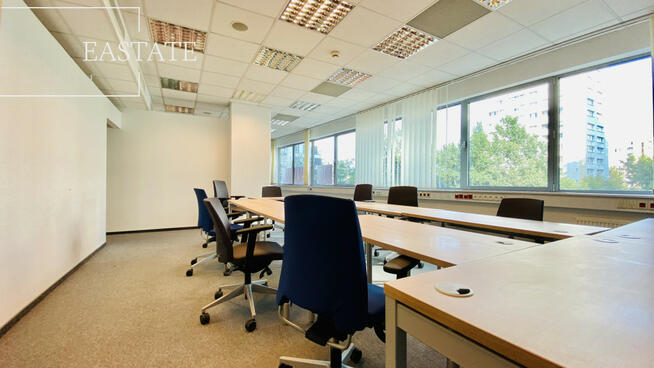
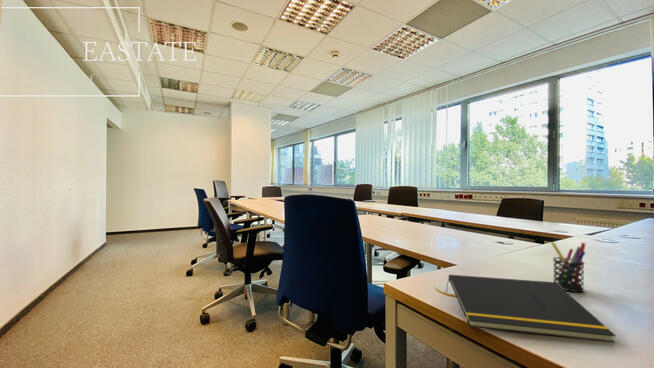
+ notepad (516, 302)
+ pen holder (571, 264)
